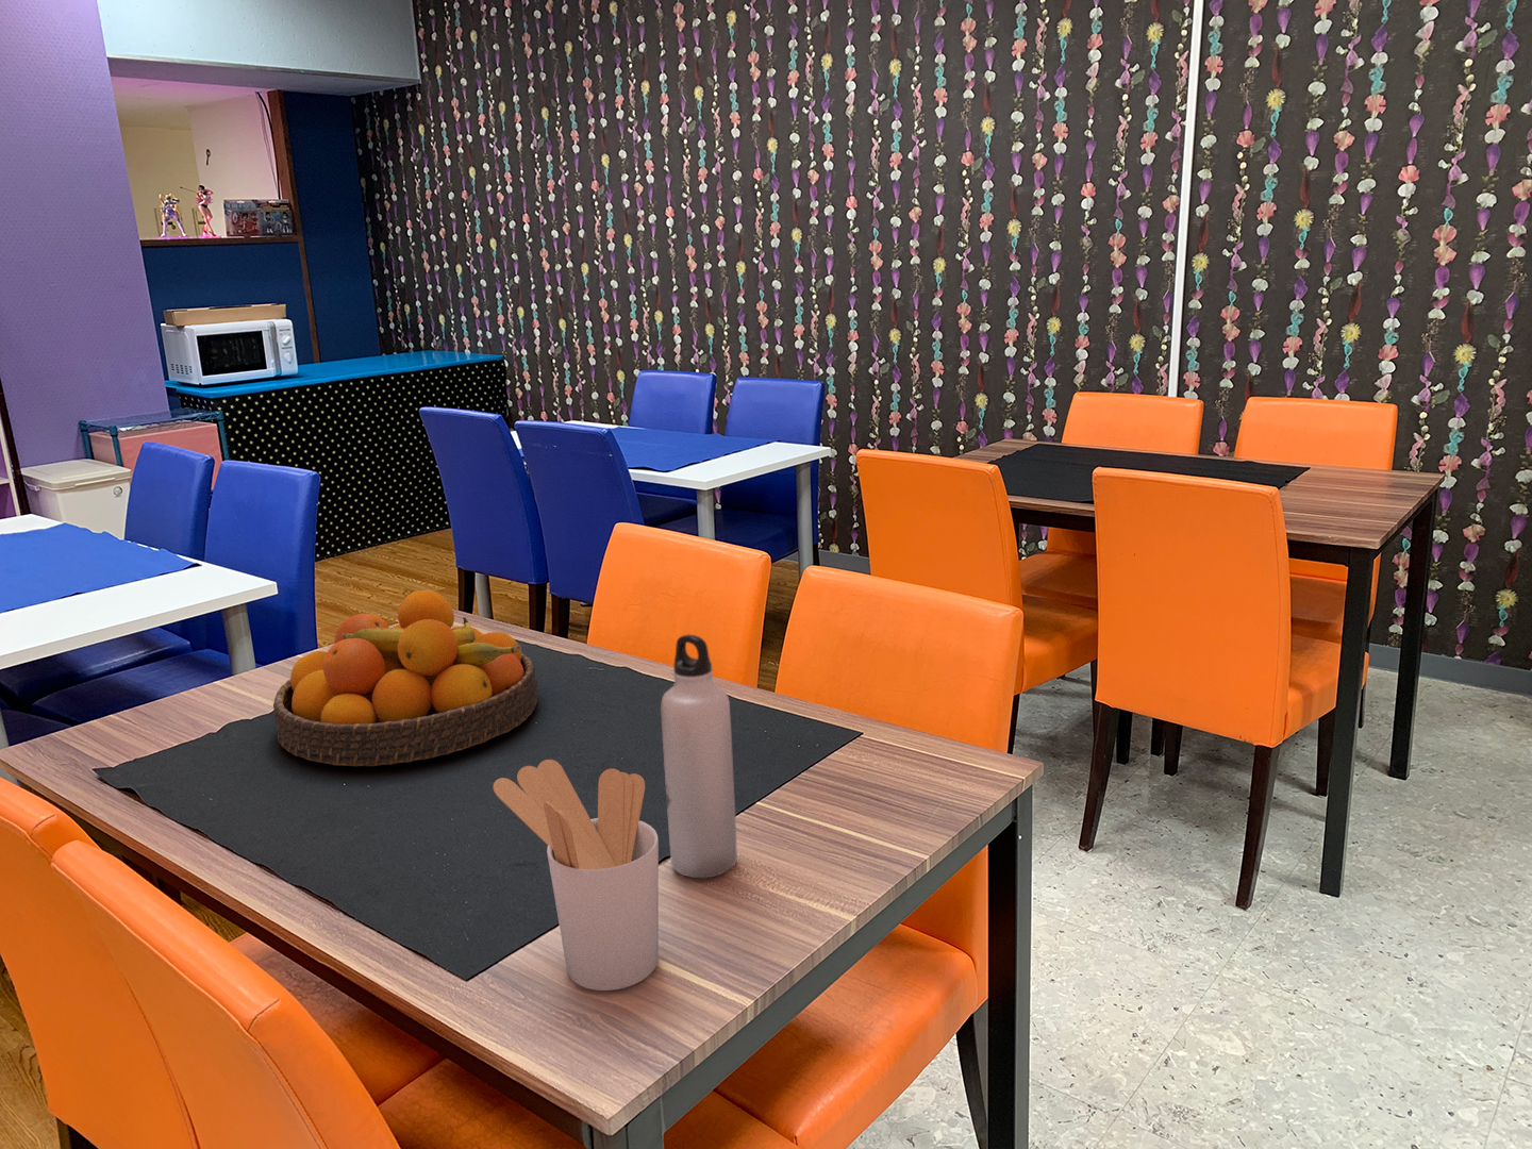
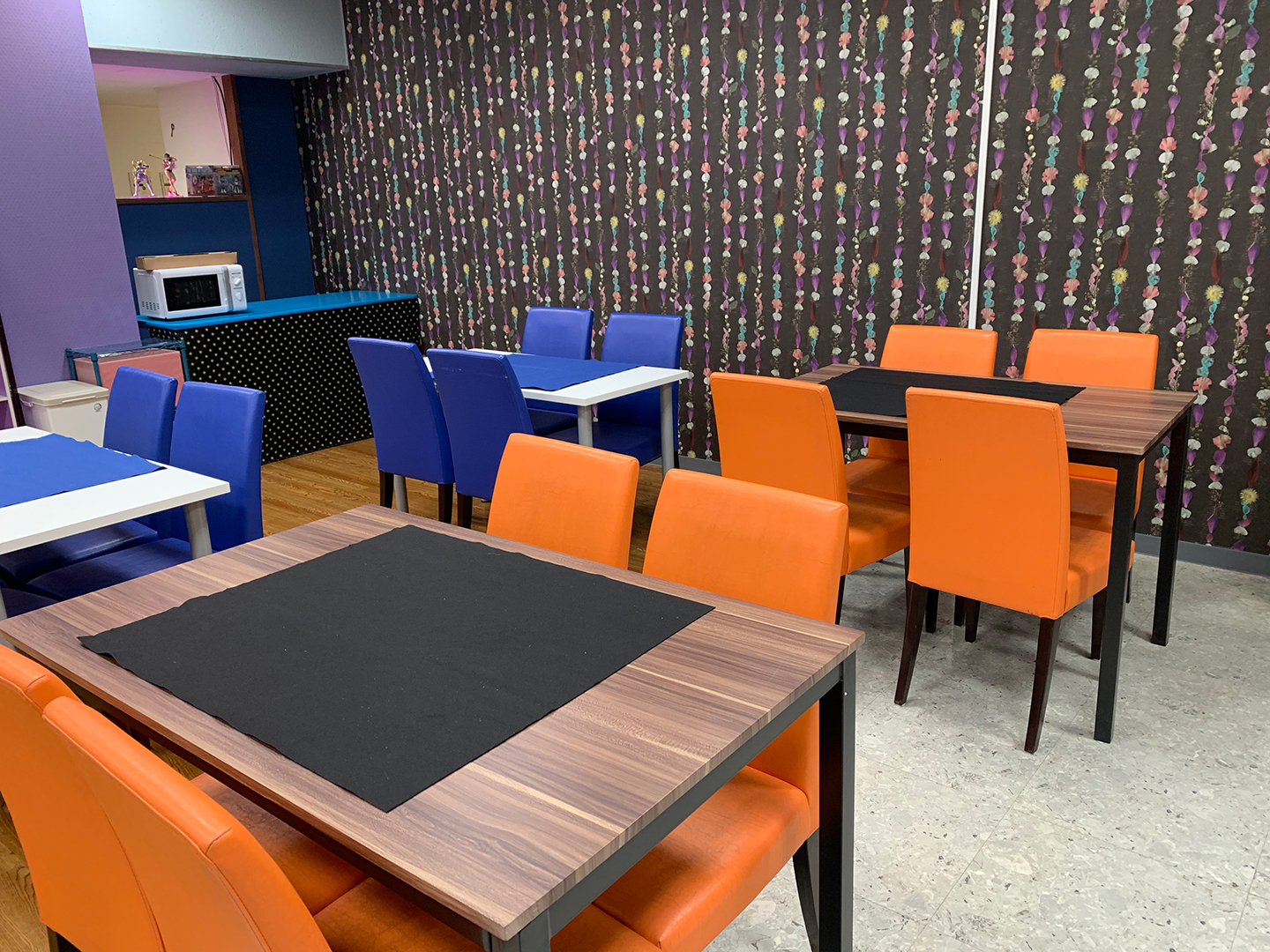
- utensil holder (581, 867)
- fruit bowl (405, 663)
- water bottle (698, 752)
